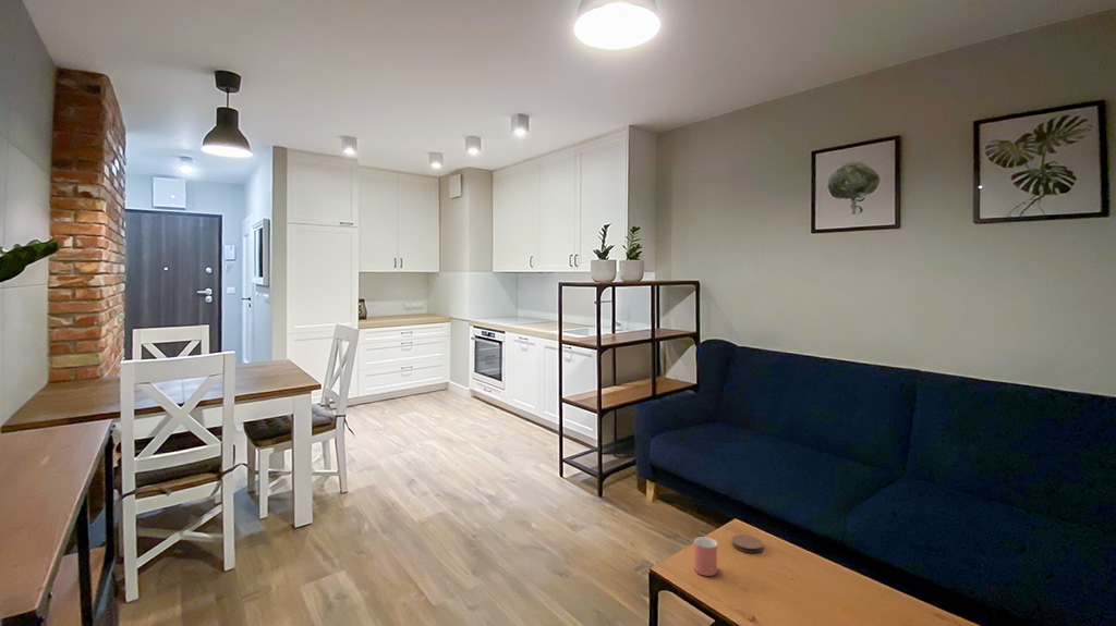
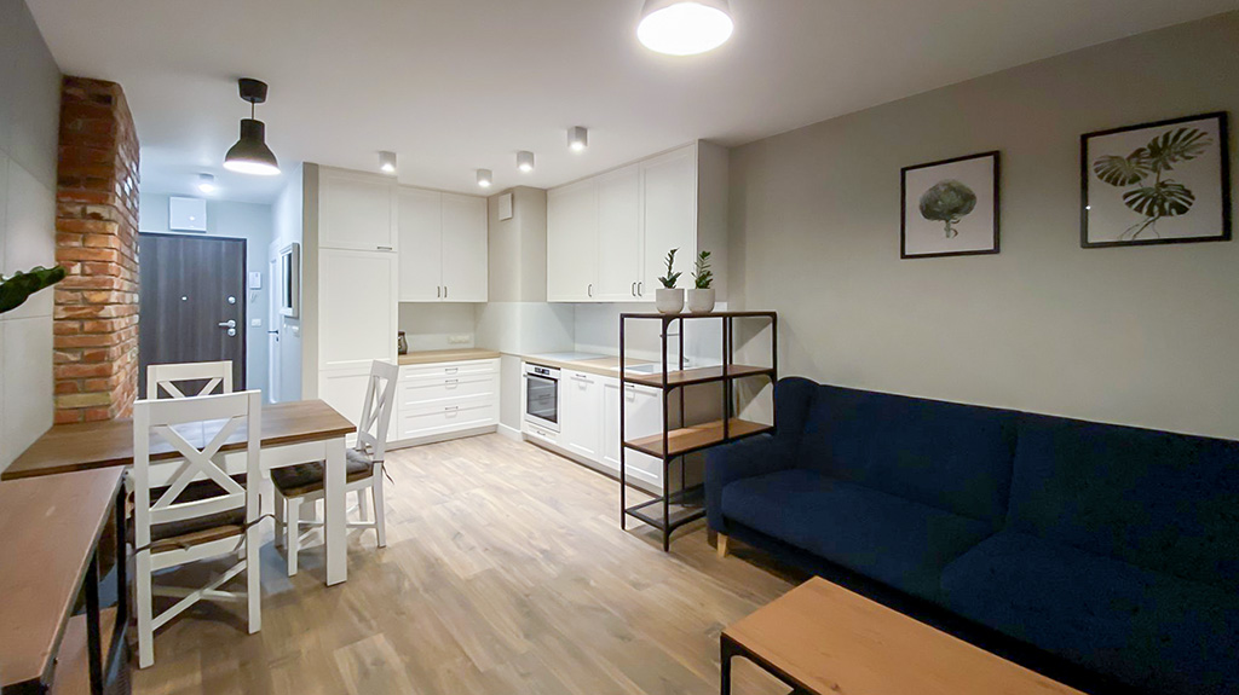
- cup (705, 553)
- coaster (747, 543)
